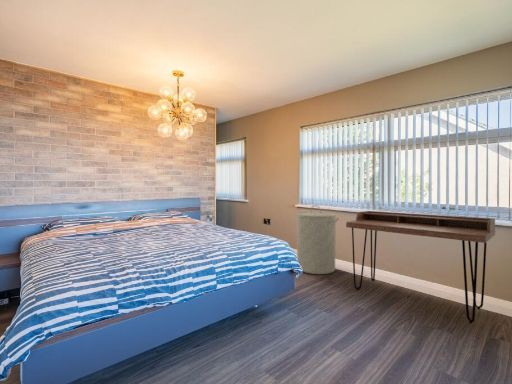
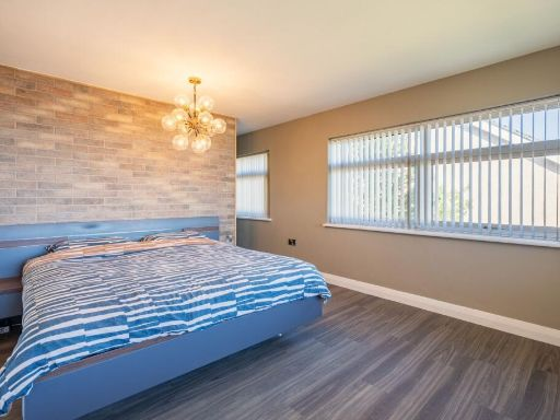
- desk (418, 235)
- laundry hamper (315, 236)
